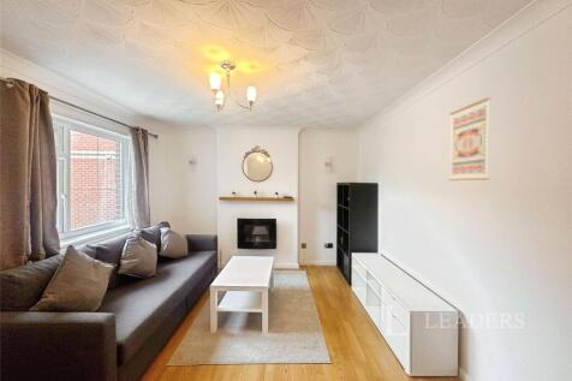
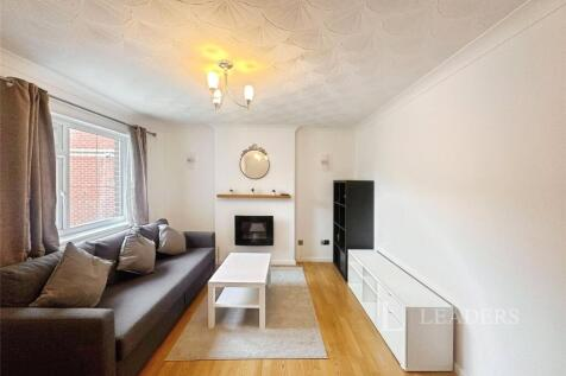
- wall art (467, 143)
